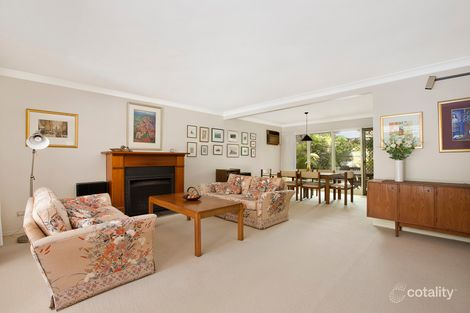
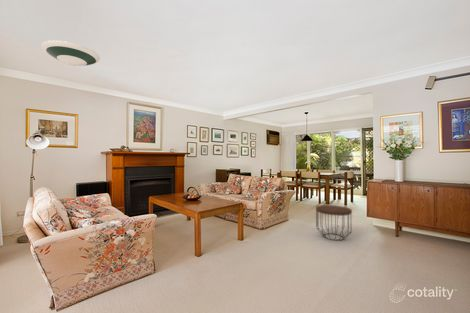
+ side table (331, 222)
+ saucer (72, 58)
